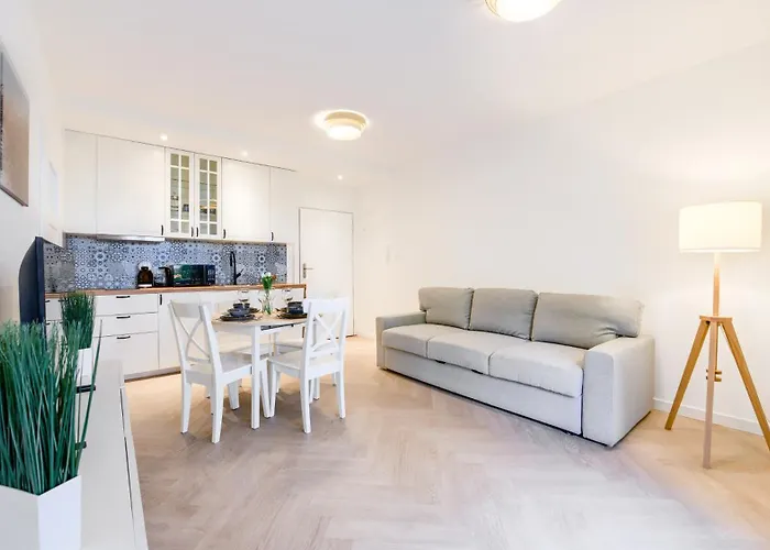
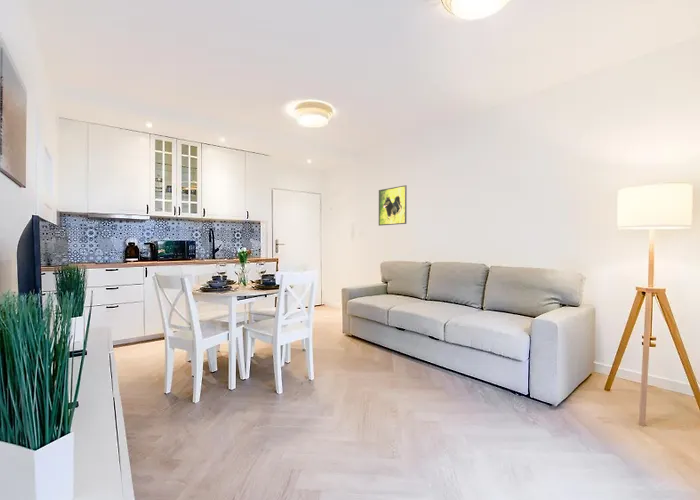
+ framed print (392, 206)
